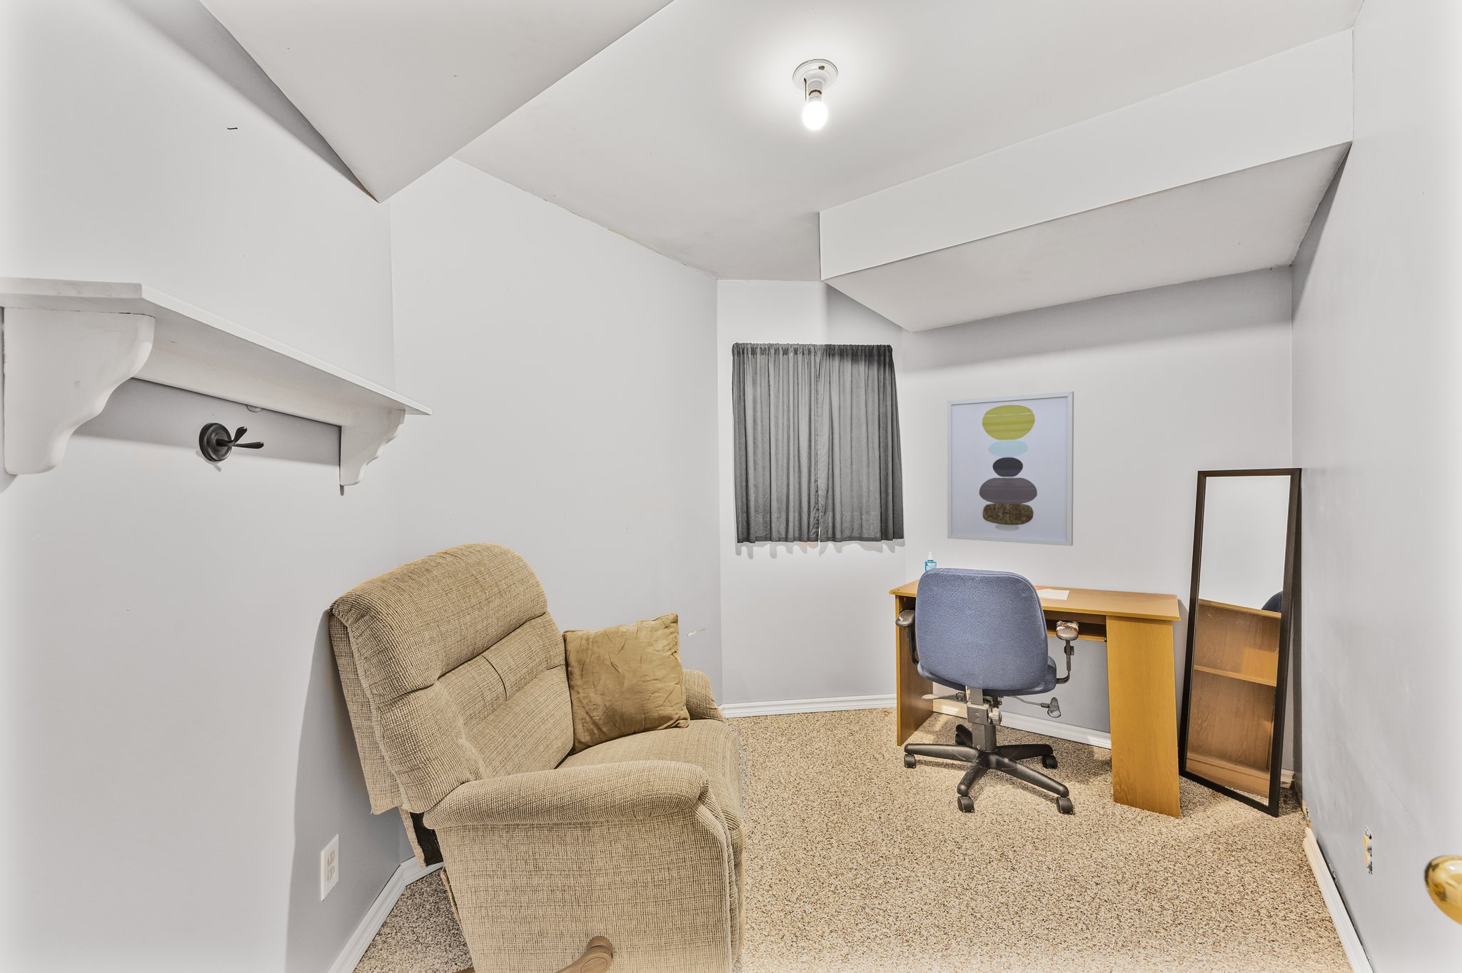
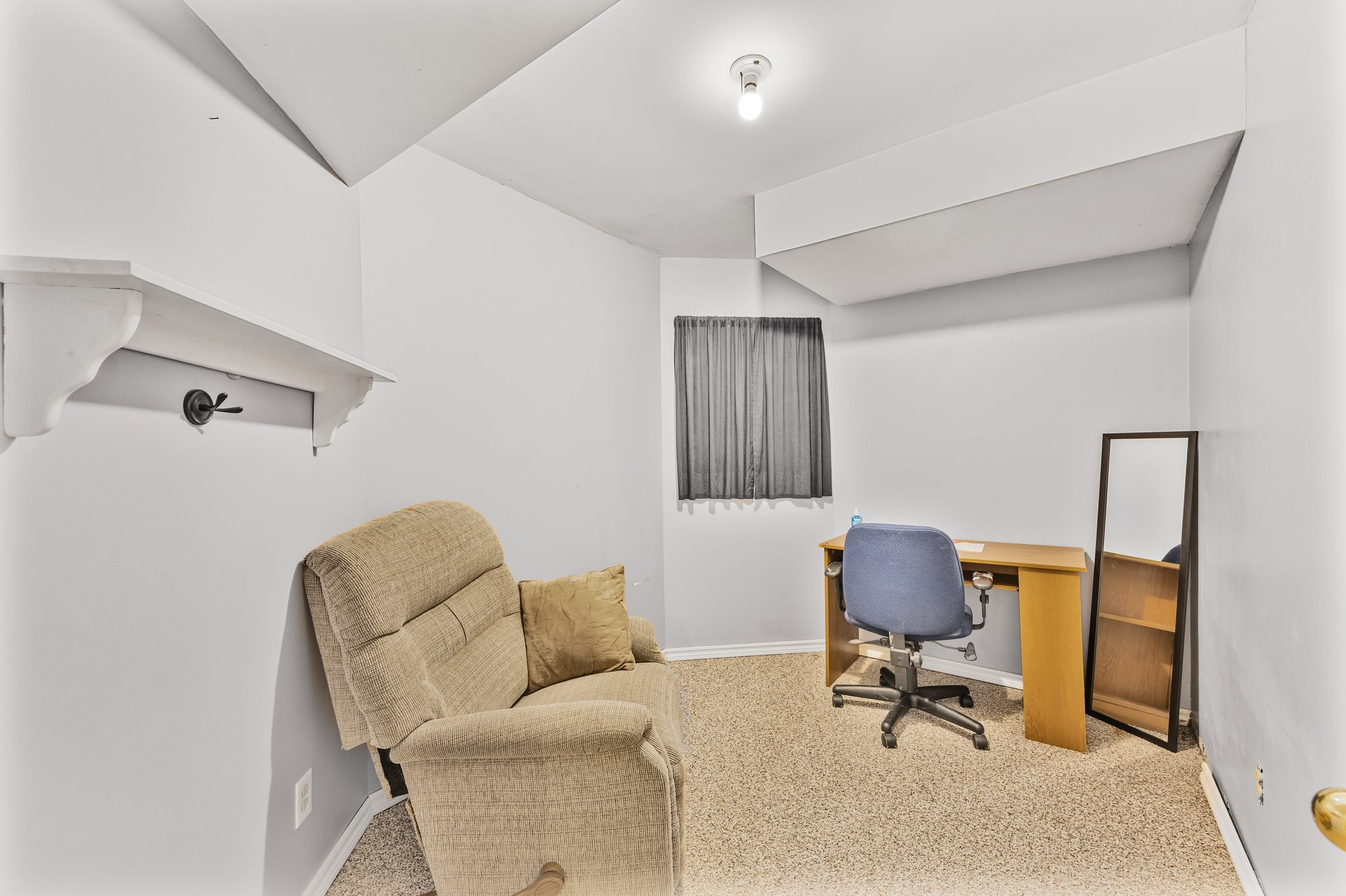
- wall art (1007, 469)
